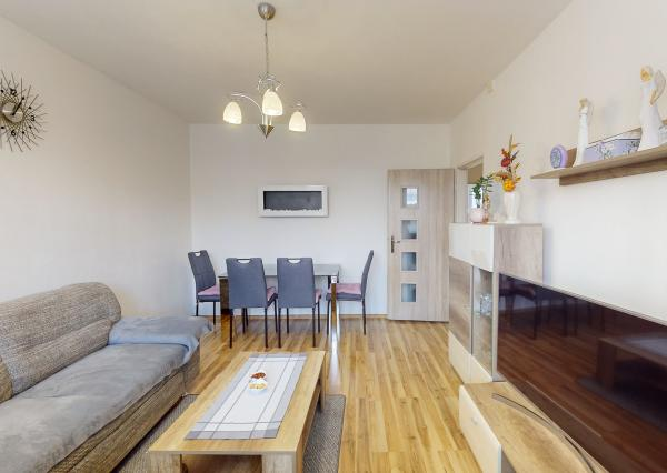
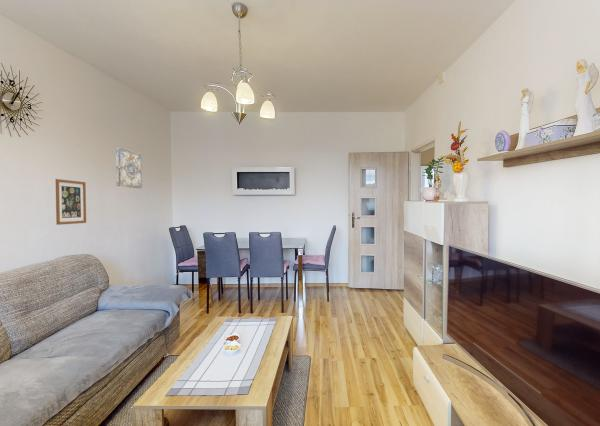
+ wall art (129, 169)
+ wall art (71, 202)
